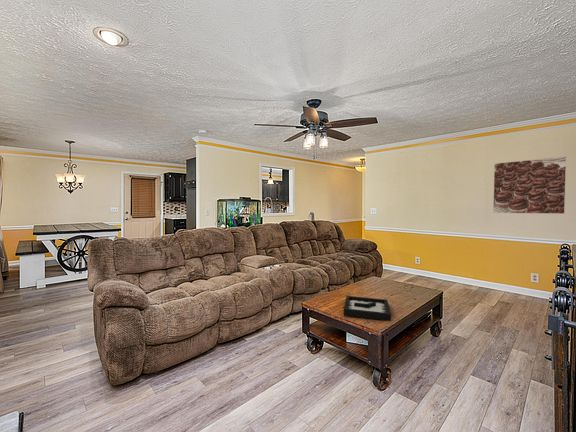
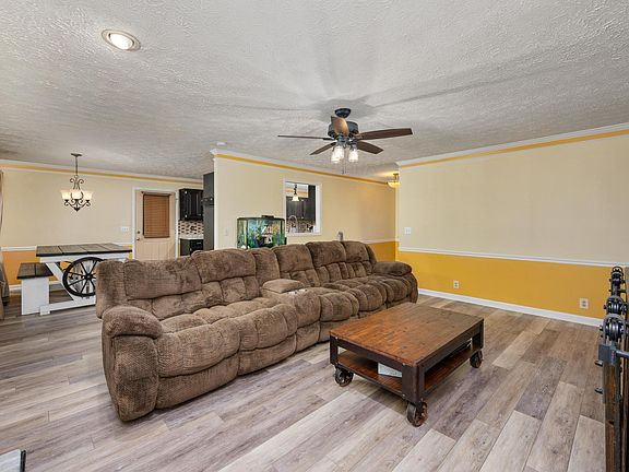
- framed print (527, 186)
- decorative tray (366, 307)
